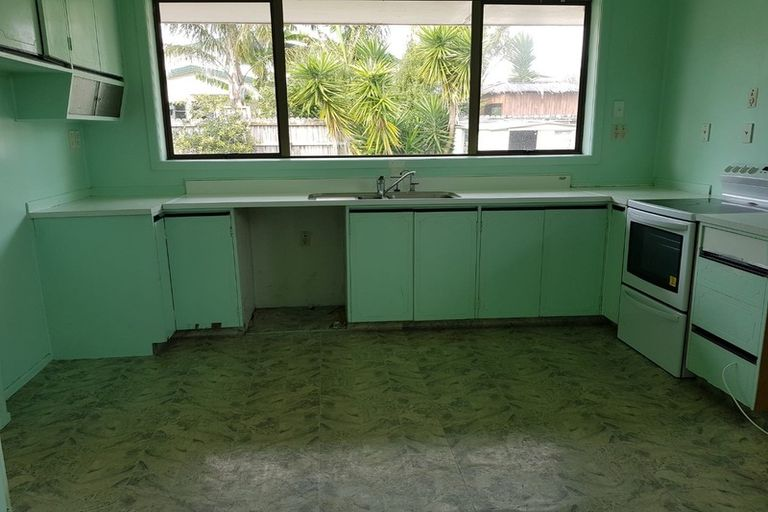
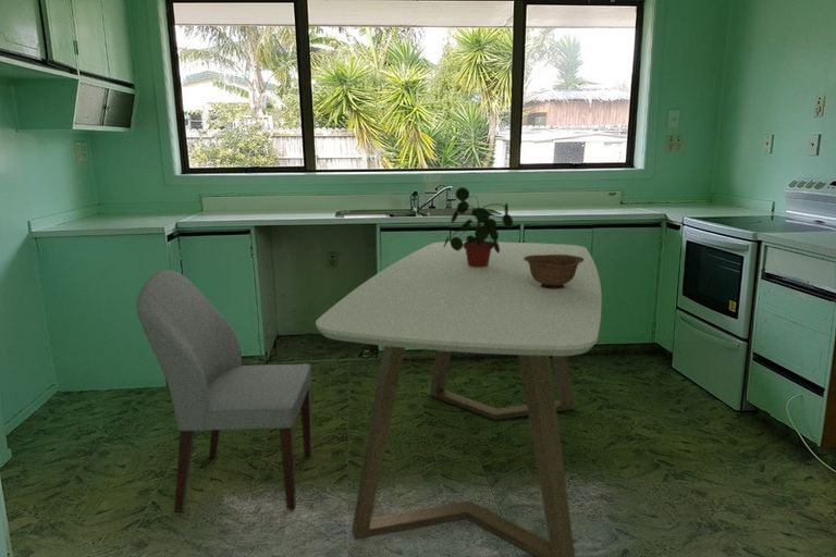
+ dining table (484, 352)
+ potted plant (477, 226)
+ bowl (553, 271)
+ chair (235, 380)
